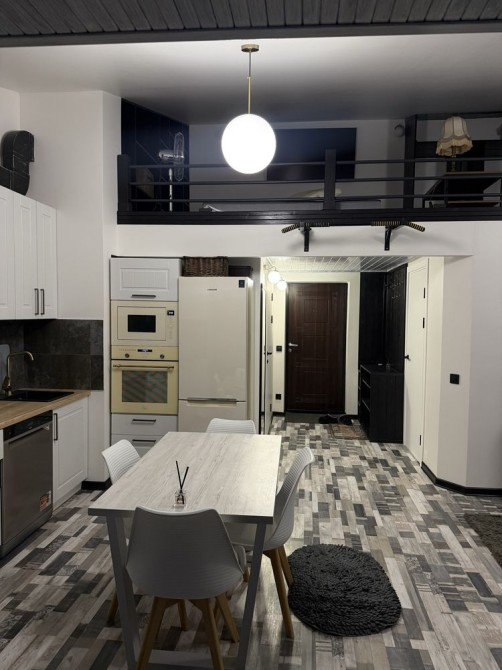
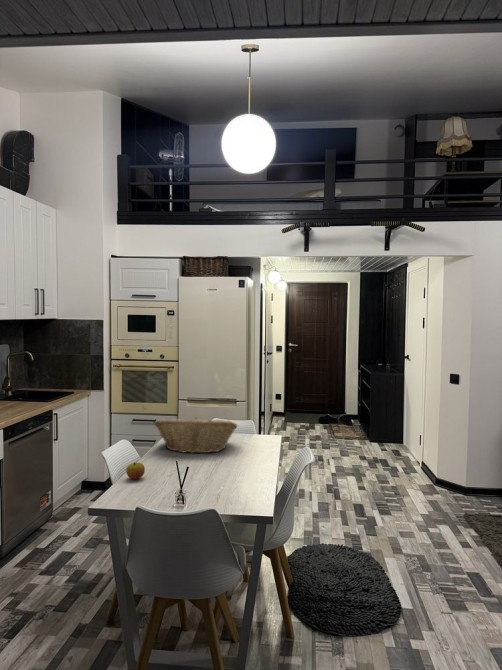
+ apple (135, 470)
+ fruit basket (195, 431)
